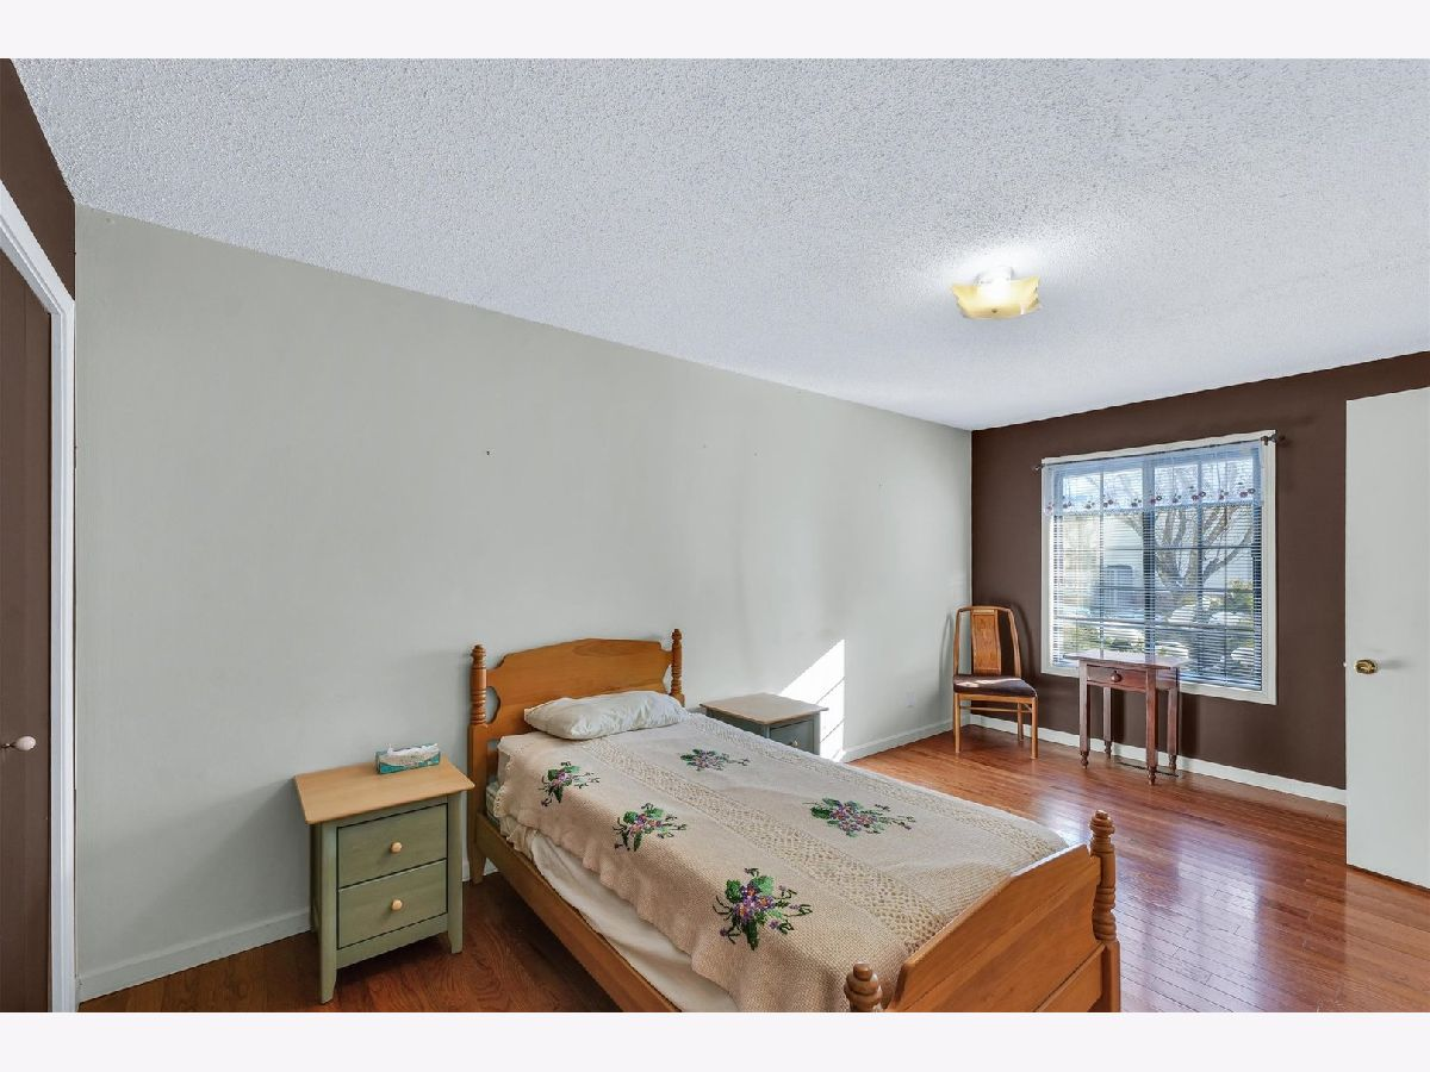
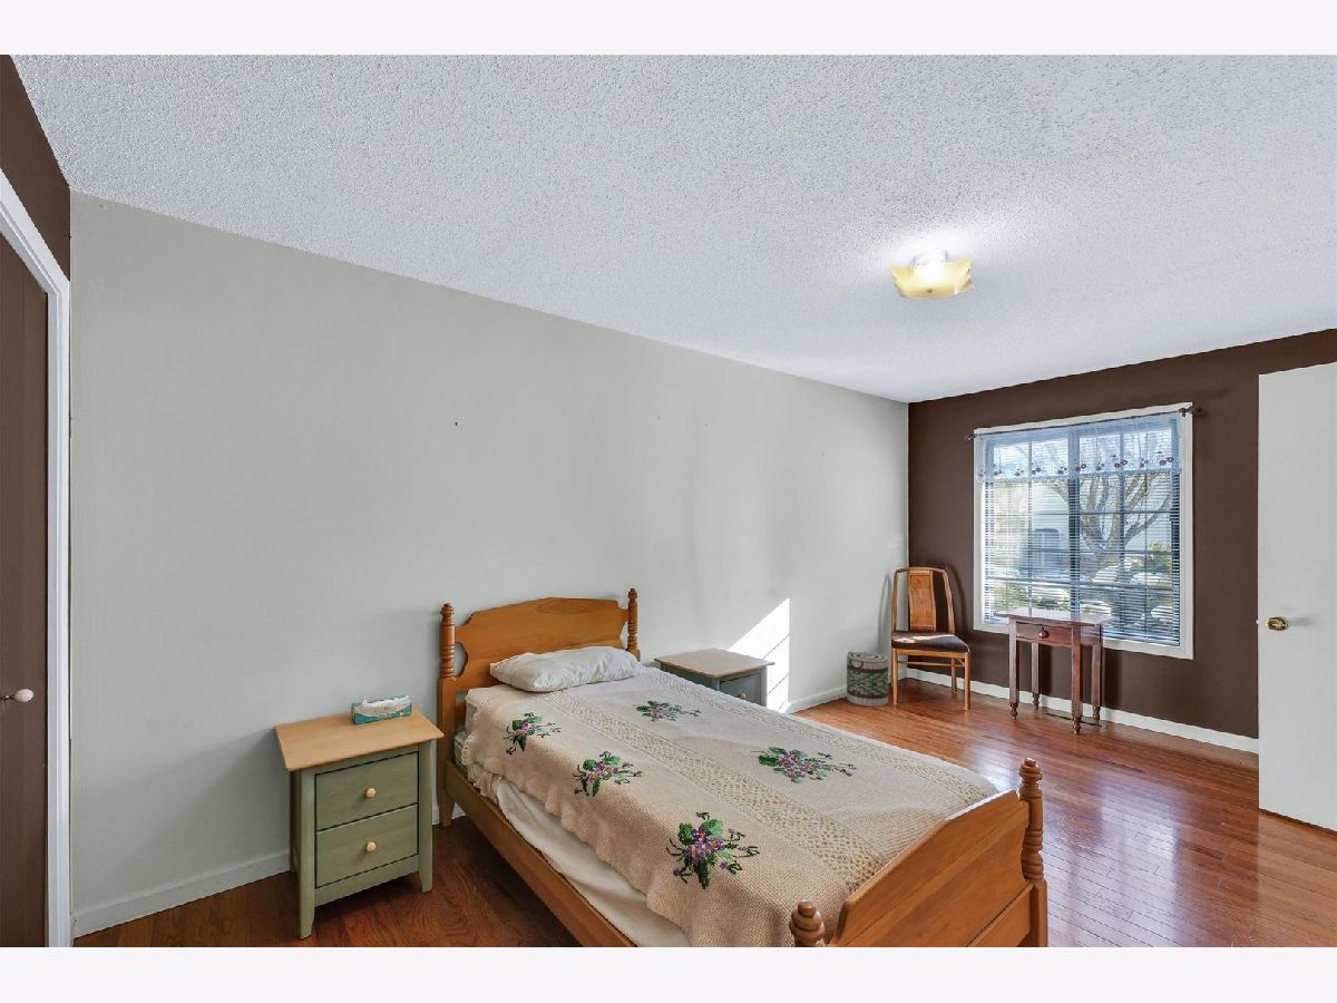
+ basket (866, 676)
